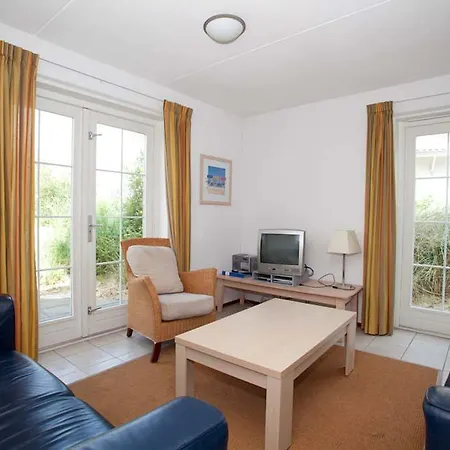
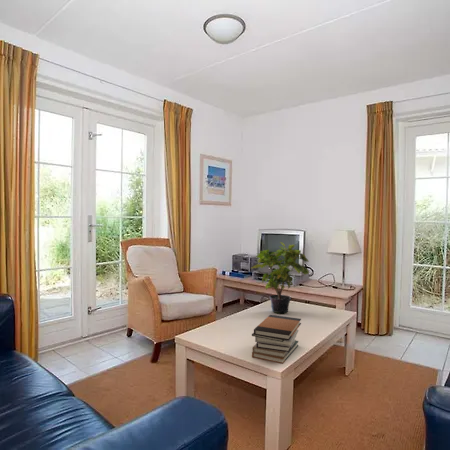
+ book stack (277, 337)
+ potted plant (282, 276)
